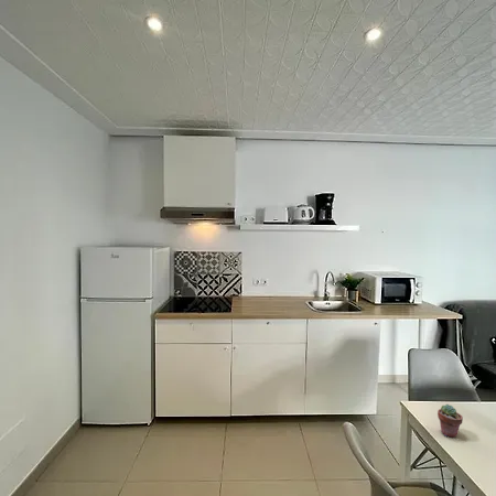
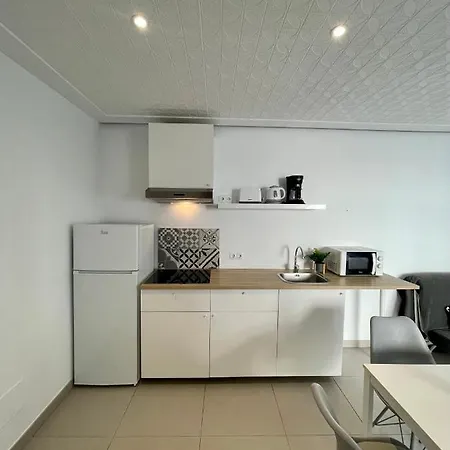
- potted succulent (450, 419)
